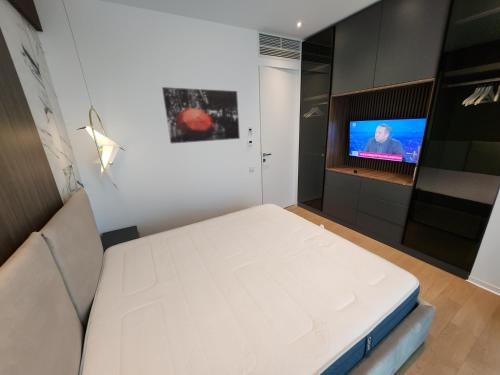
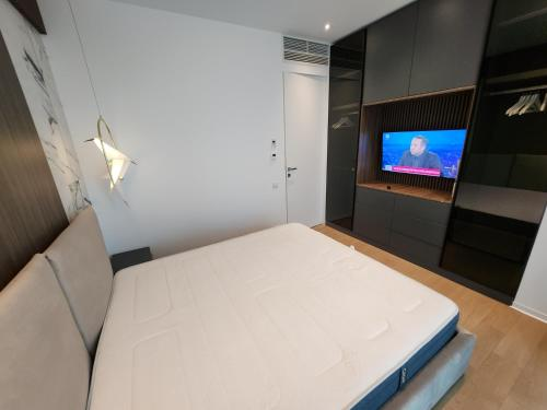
- wall art (205, 116)
